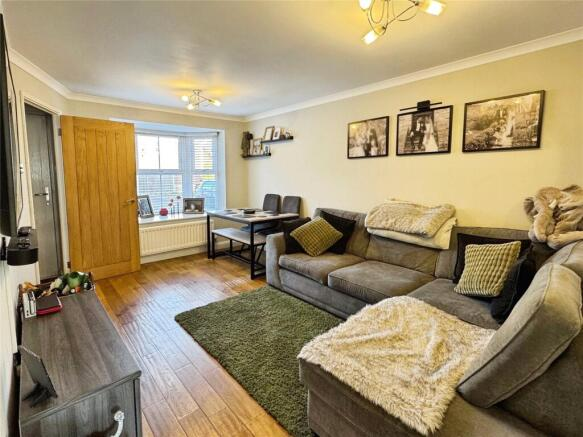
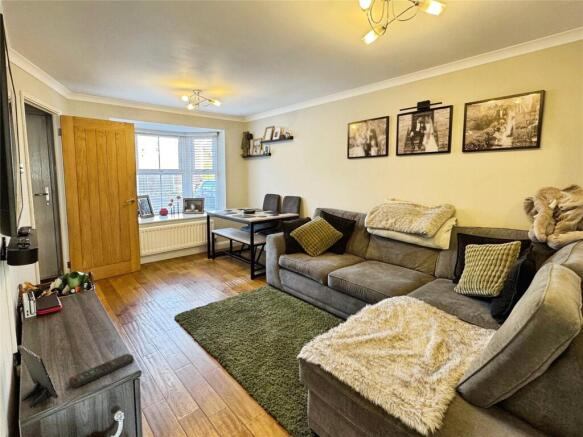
+ remote control (103, 369)
